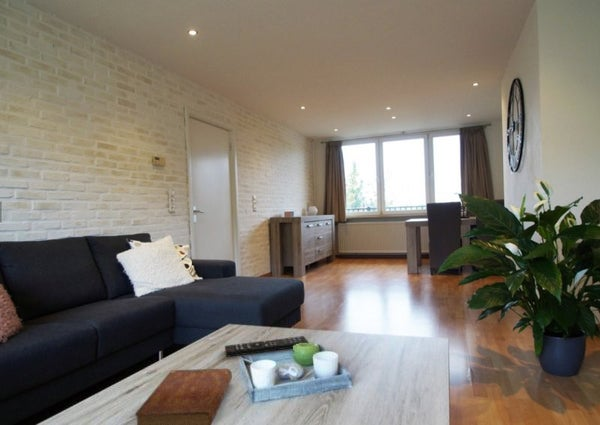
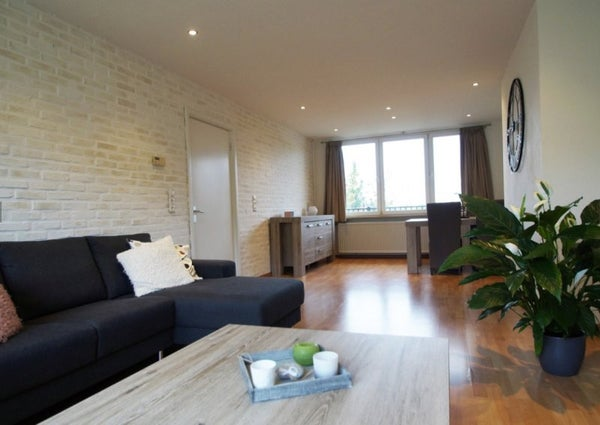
- bible (189, 396)
- remote control (266, 345)
